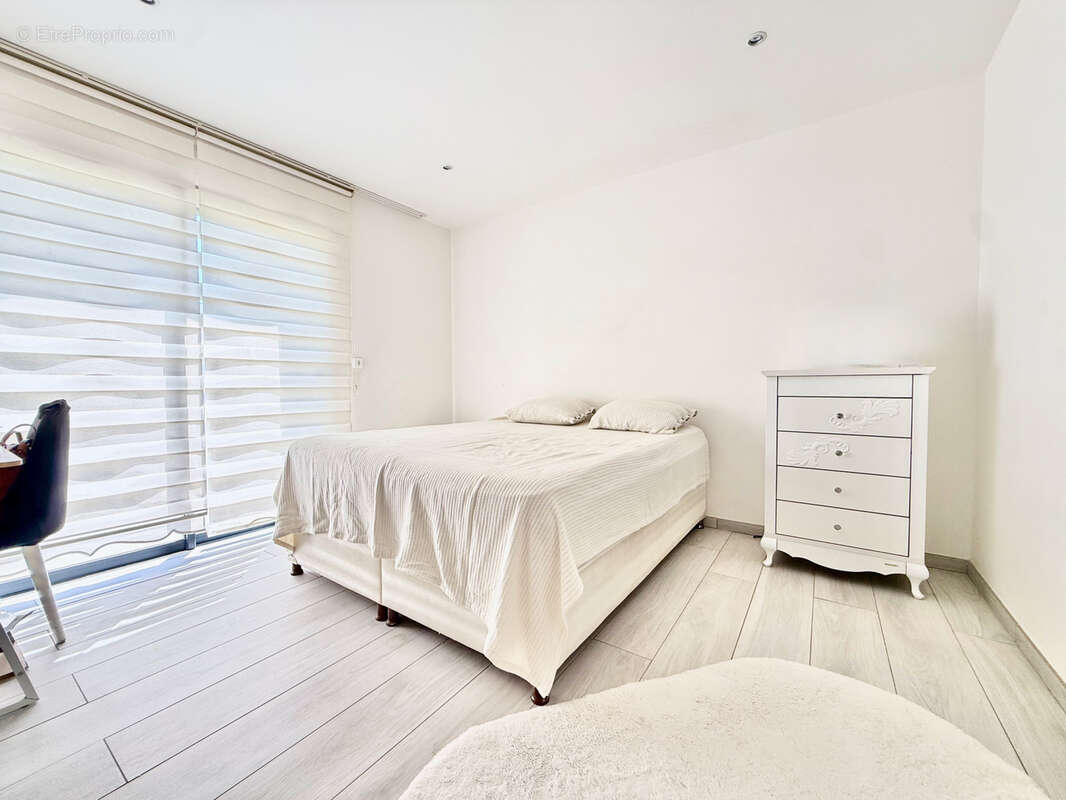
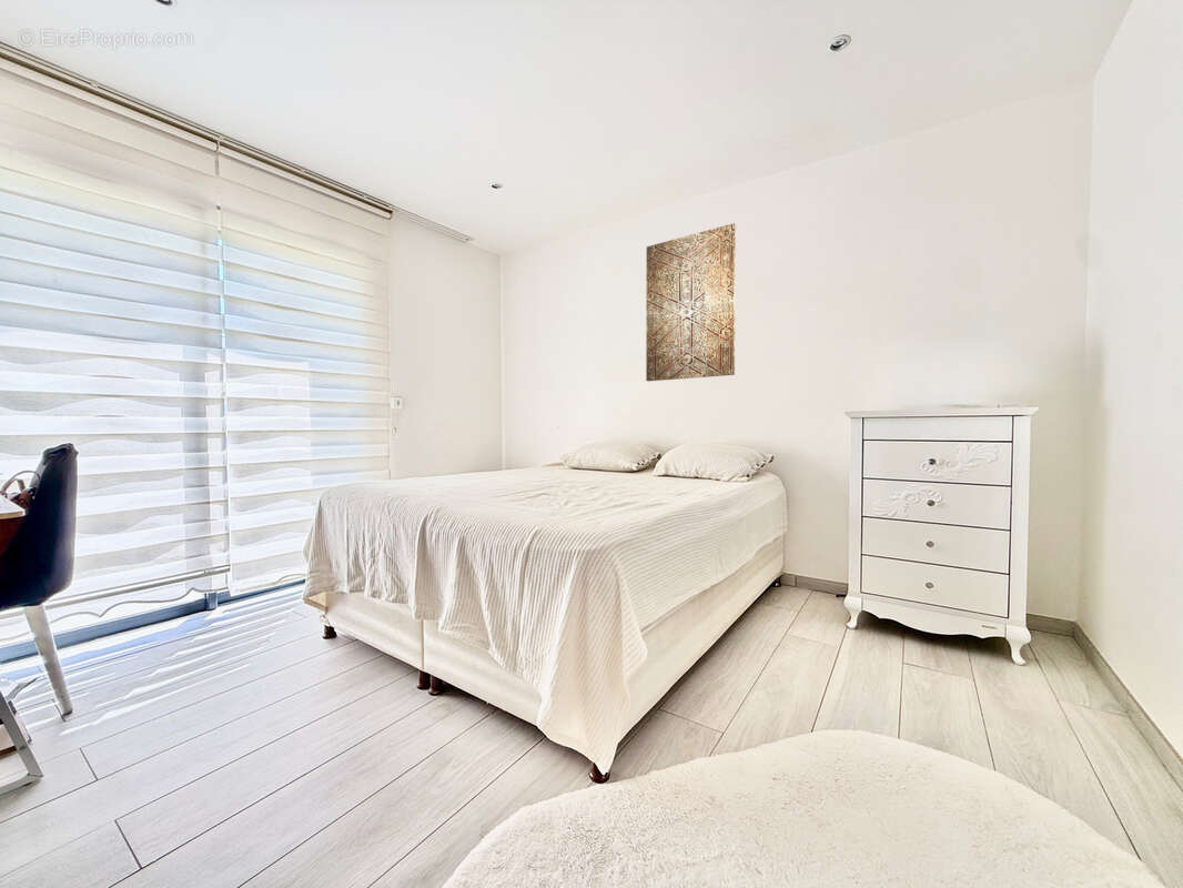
+ wall art (688, 307)
